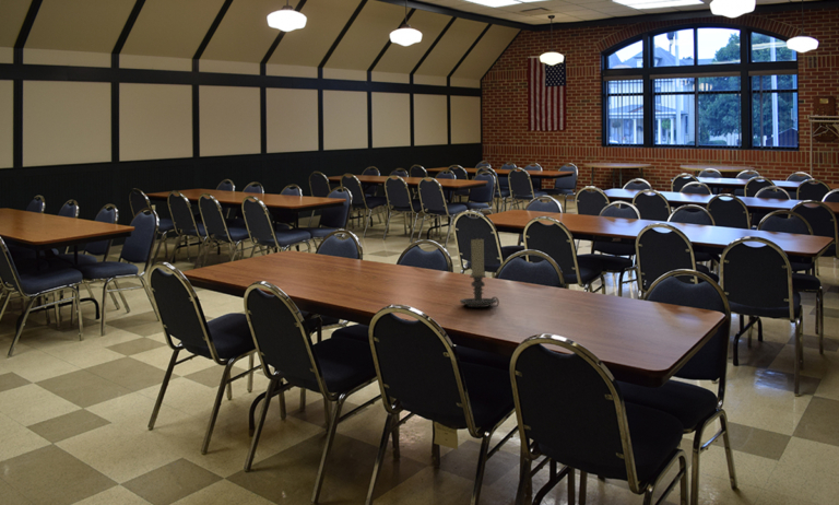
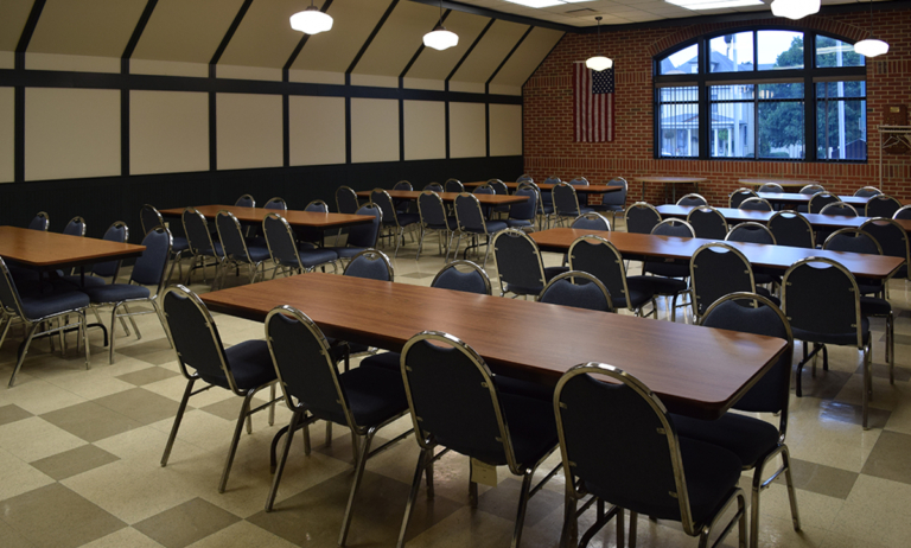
- candle holder (481, 271)
